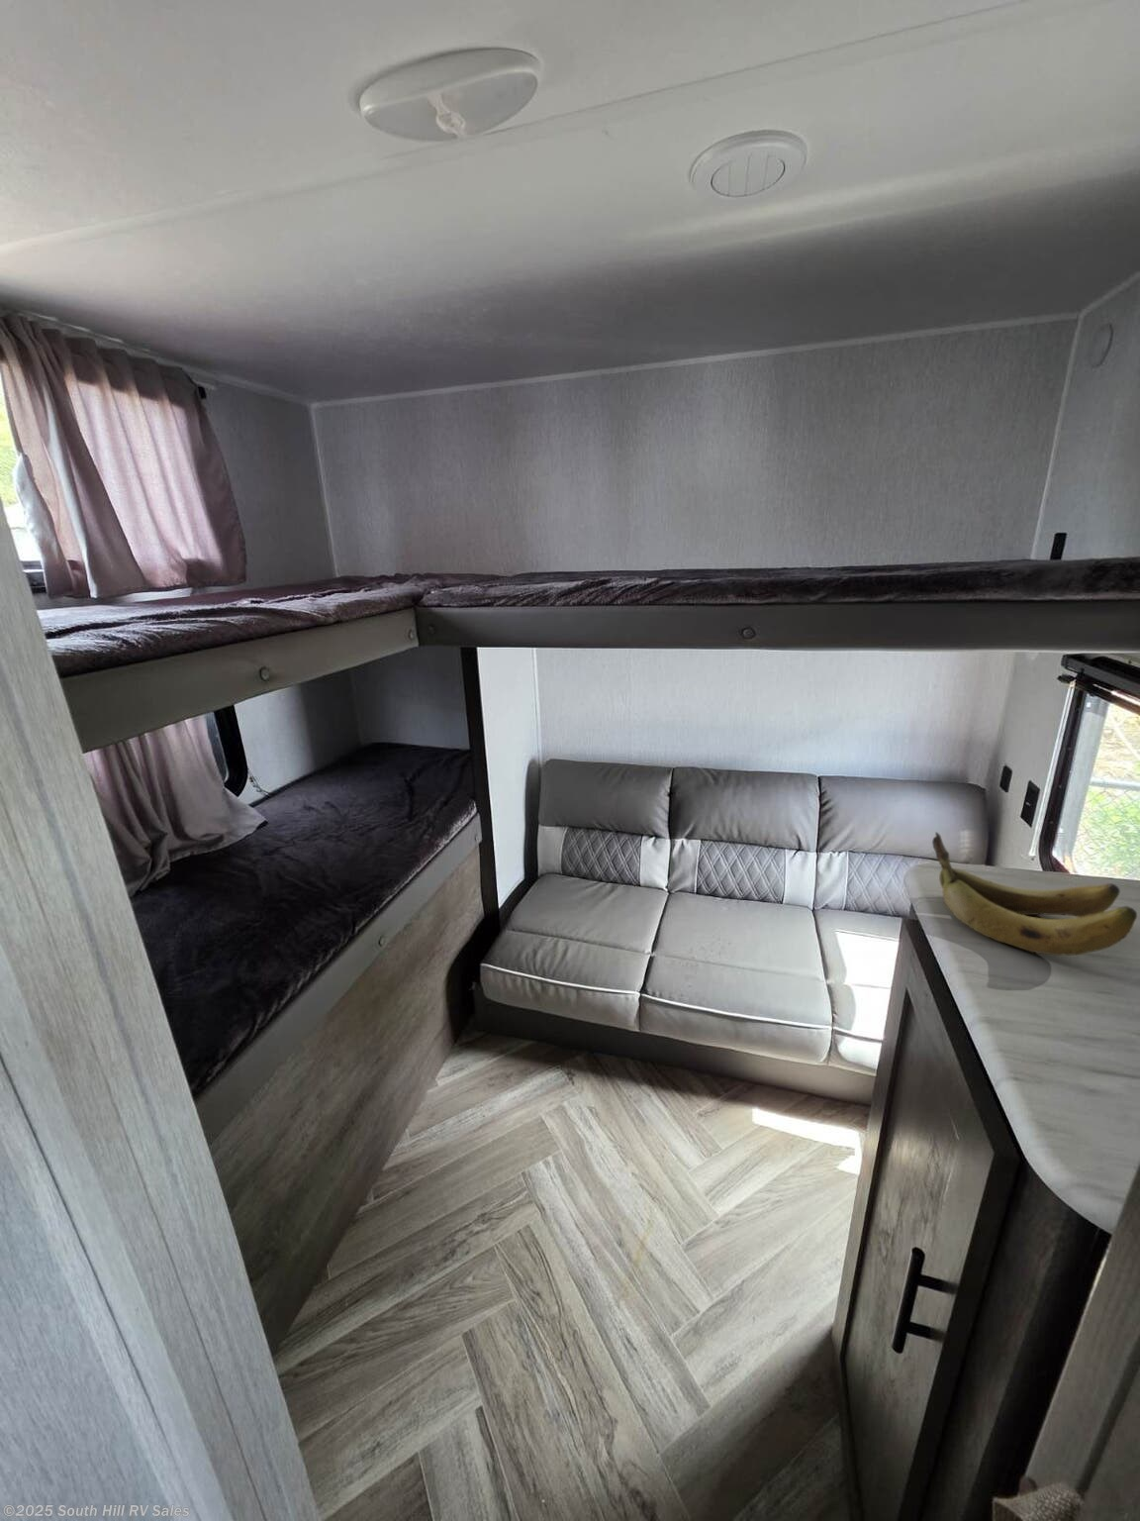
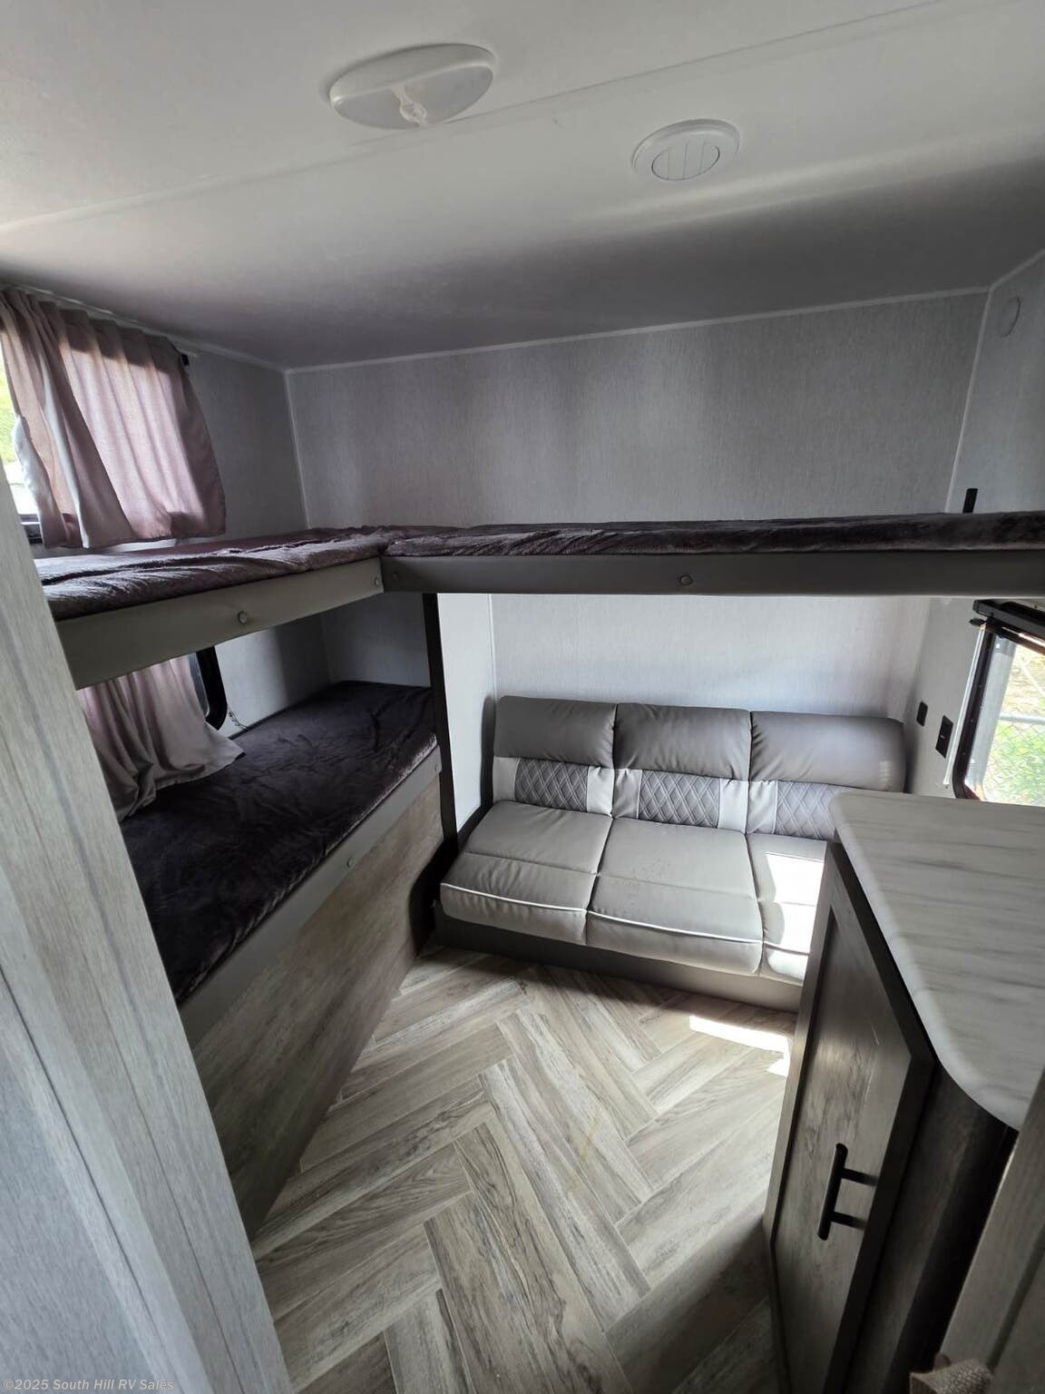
- banana (1031, 896)
